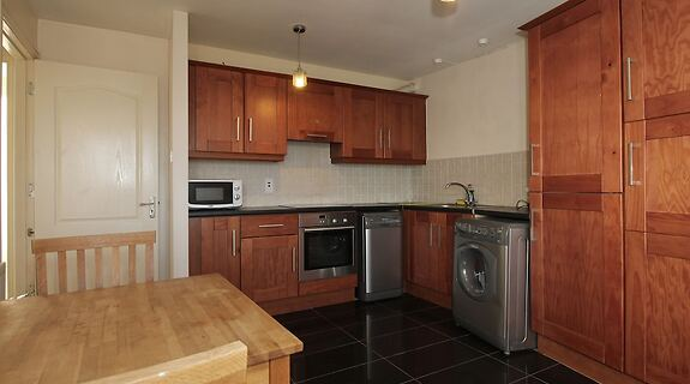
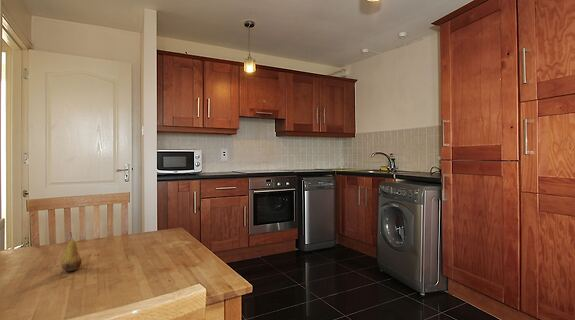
+ fruit (71, 251)
